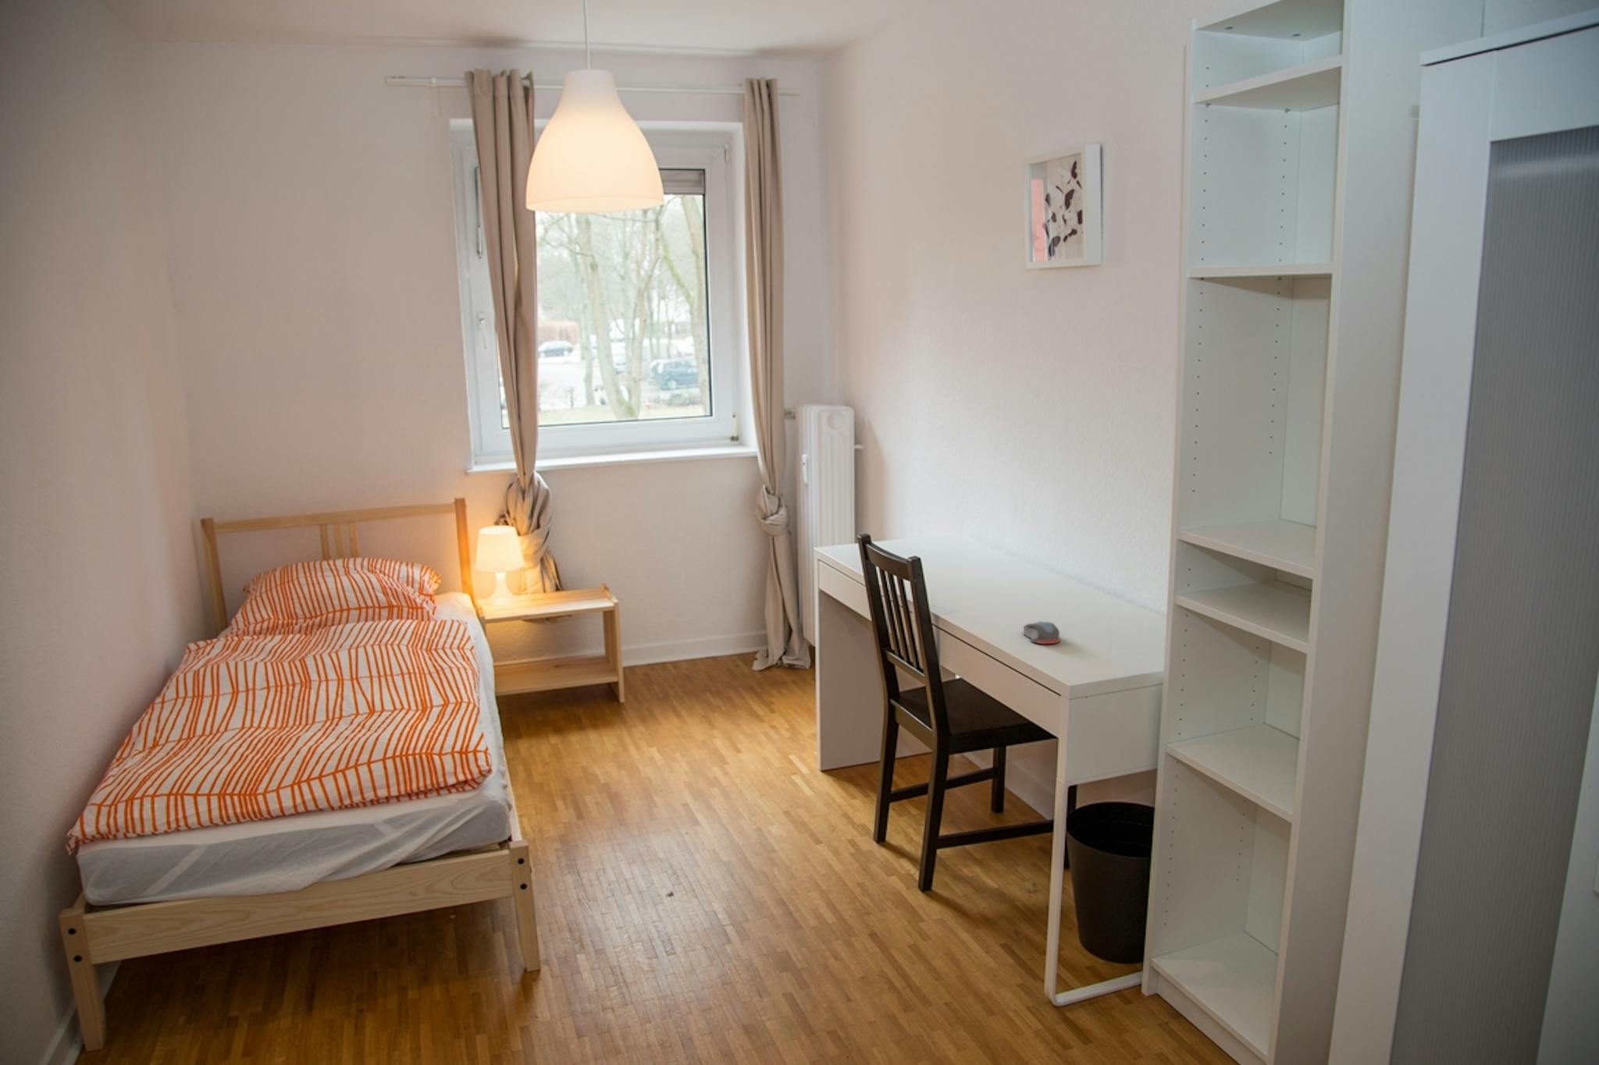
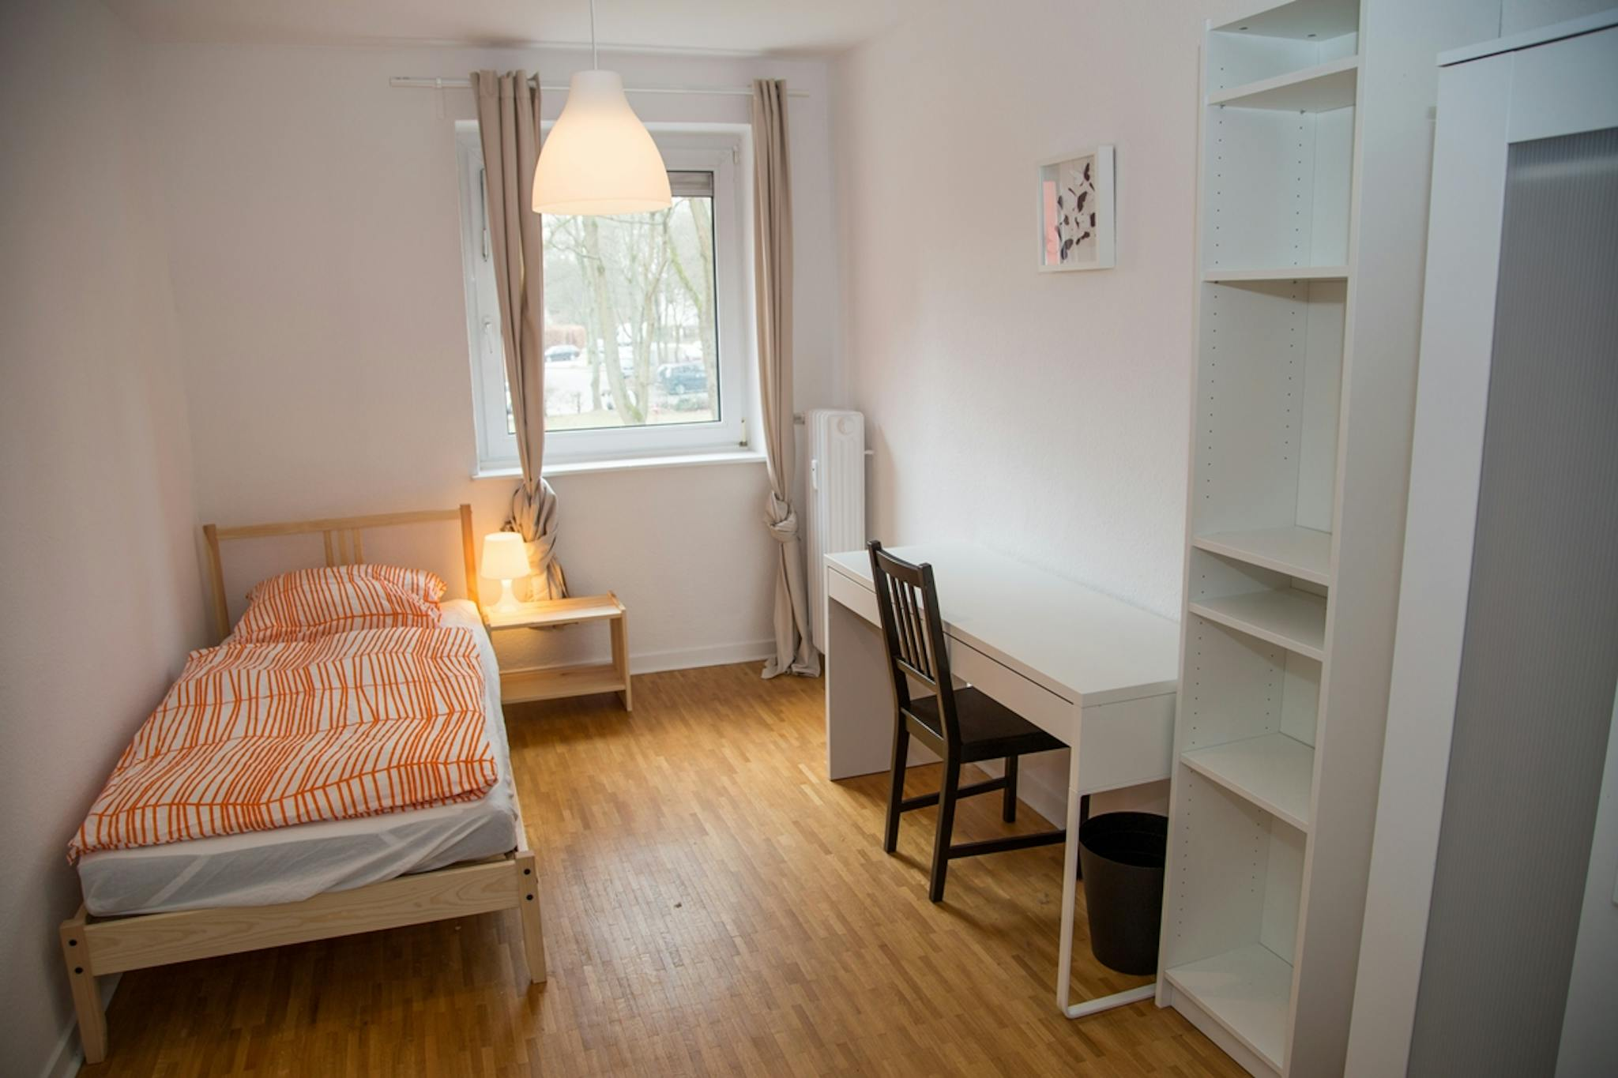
- computer mouse (1041, 630)
